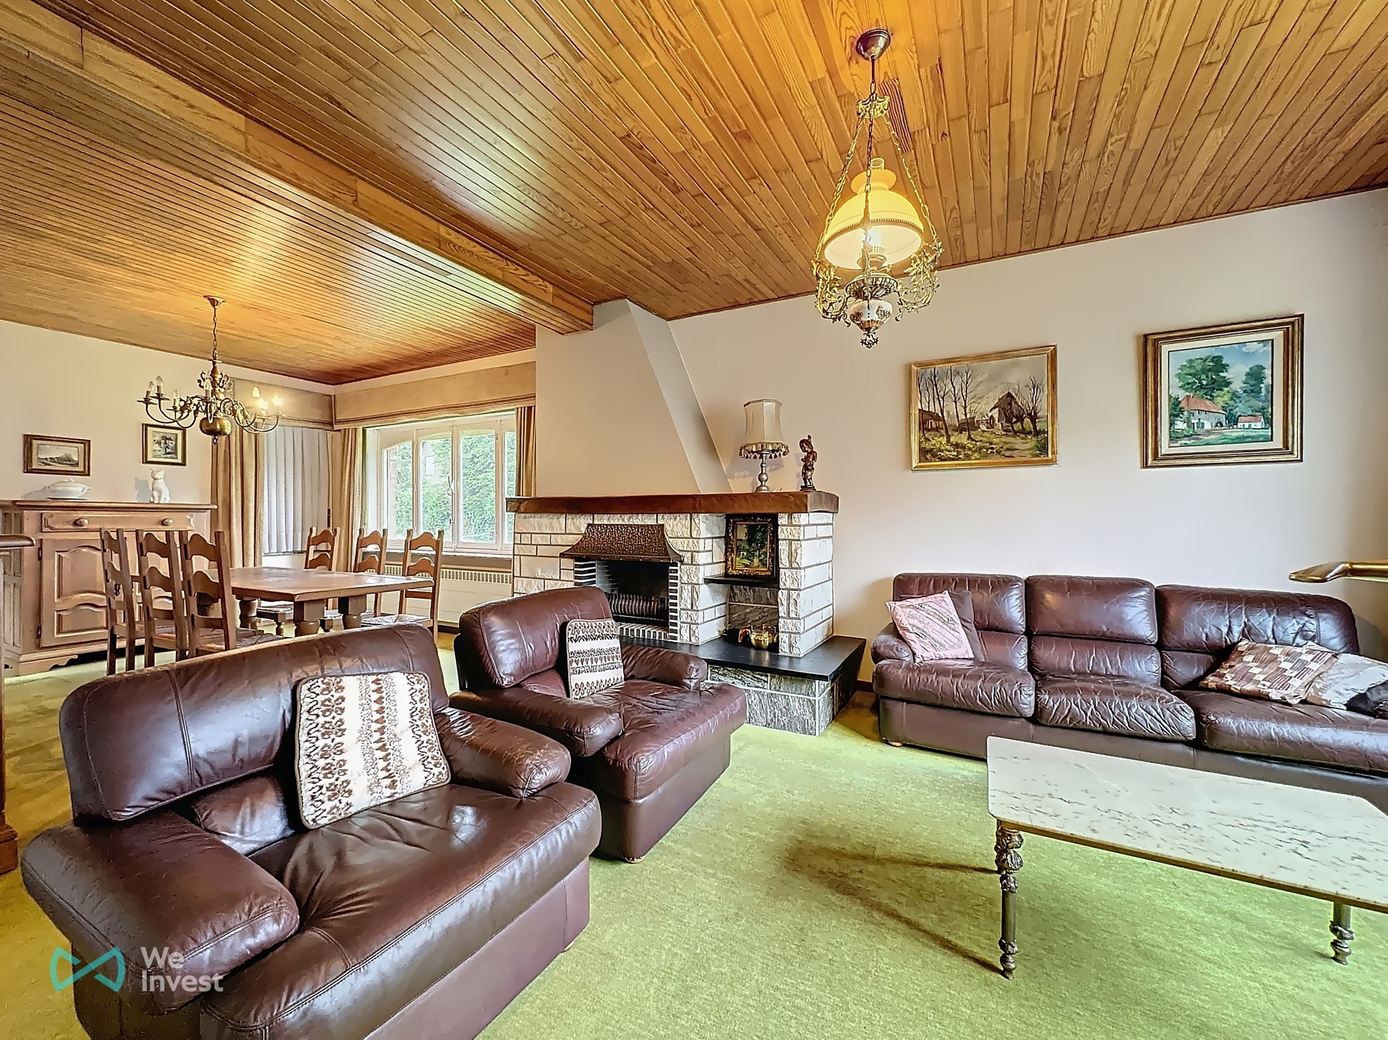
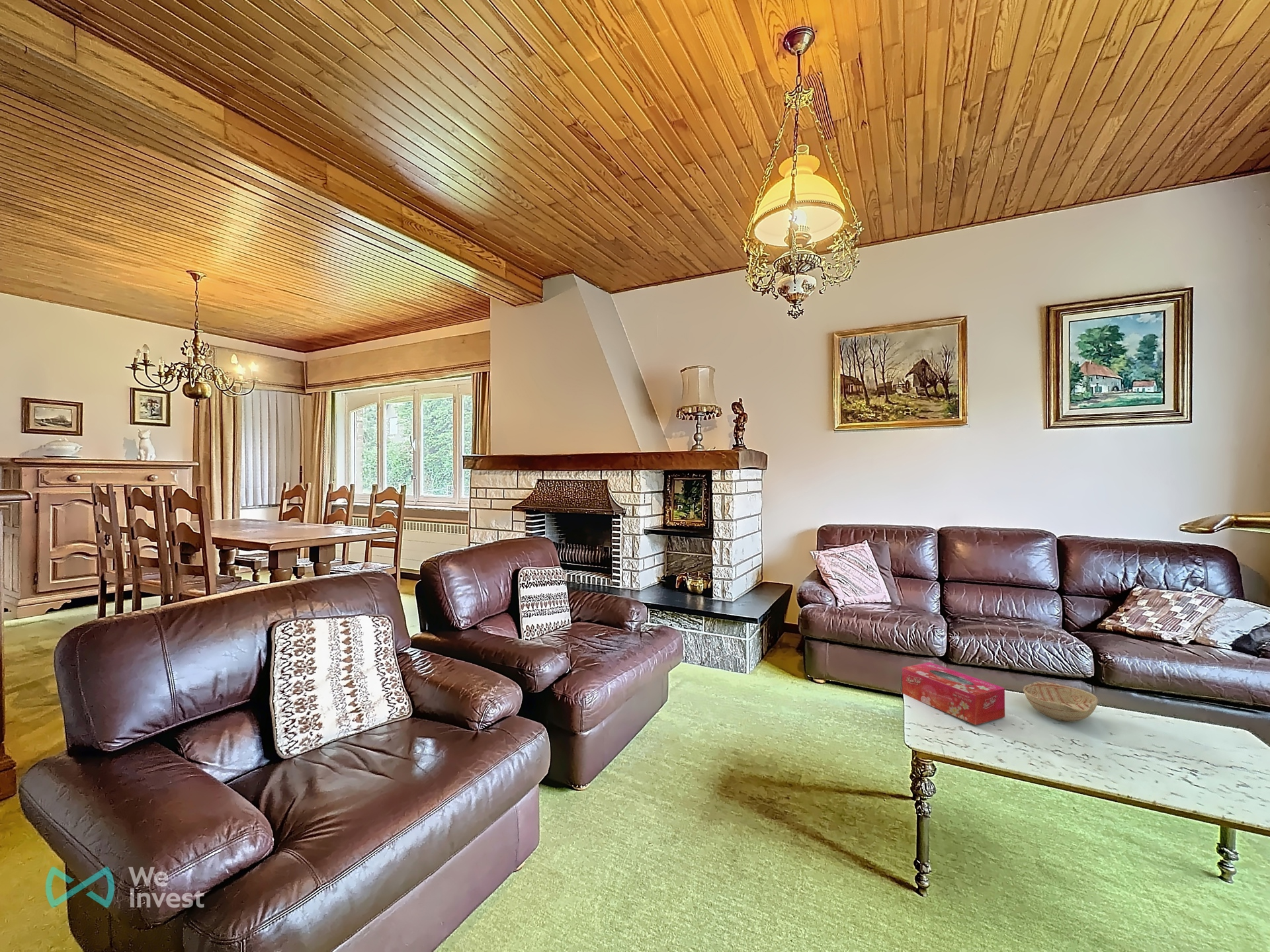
+ decorative bowl (1059, 703)
+ tissue box (951, 691)
